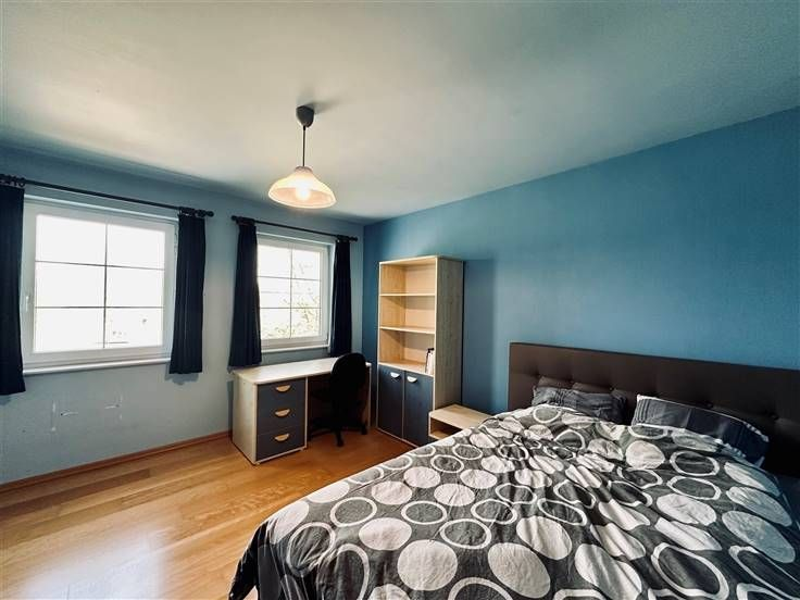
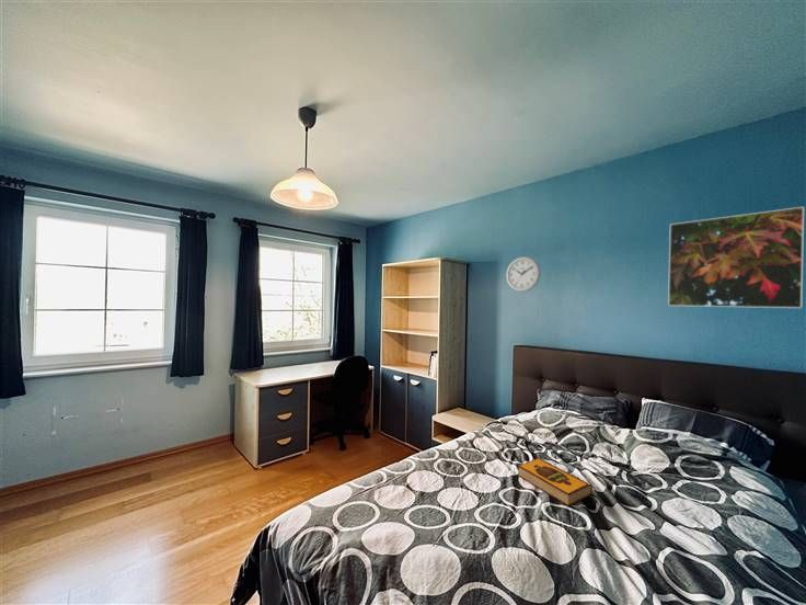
+ wall clock (521, 274)
+ hardback book (553, 478)
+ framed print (728, 261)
